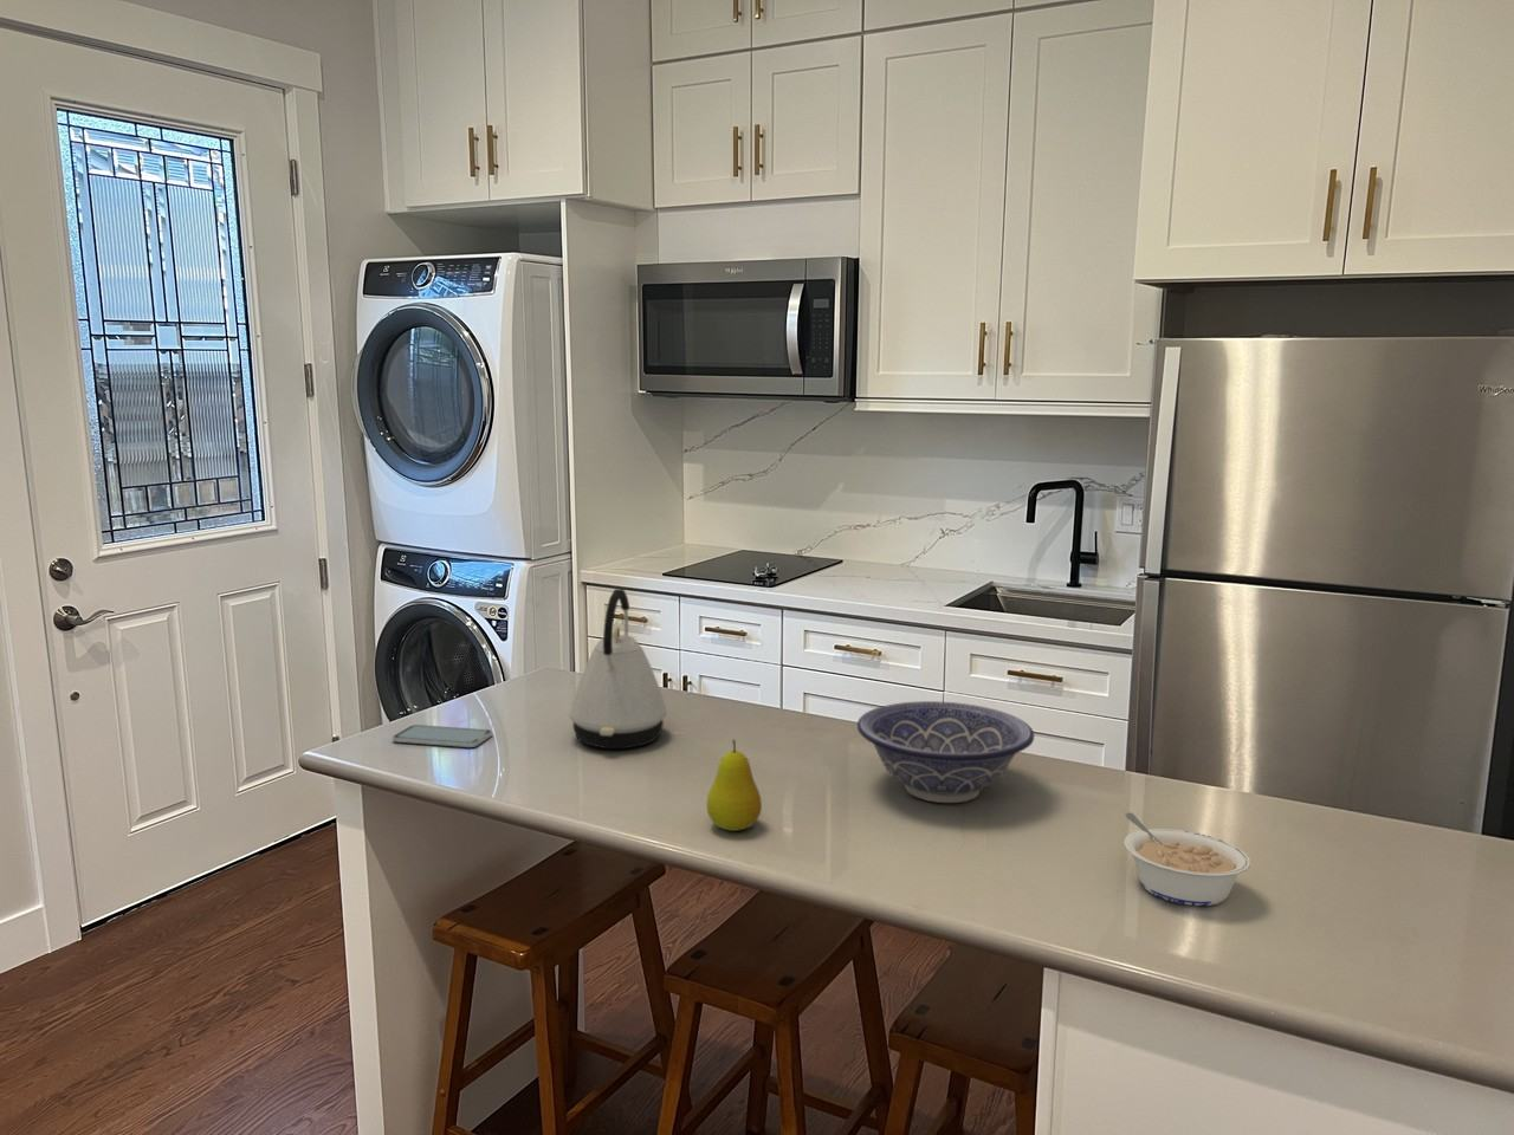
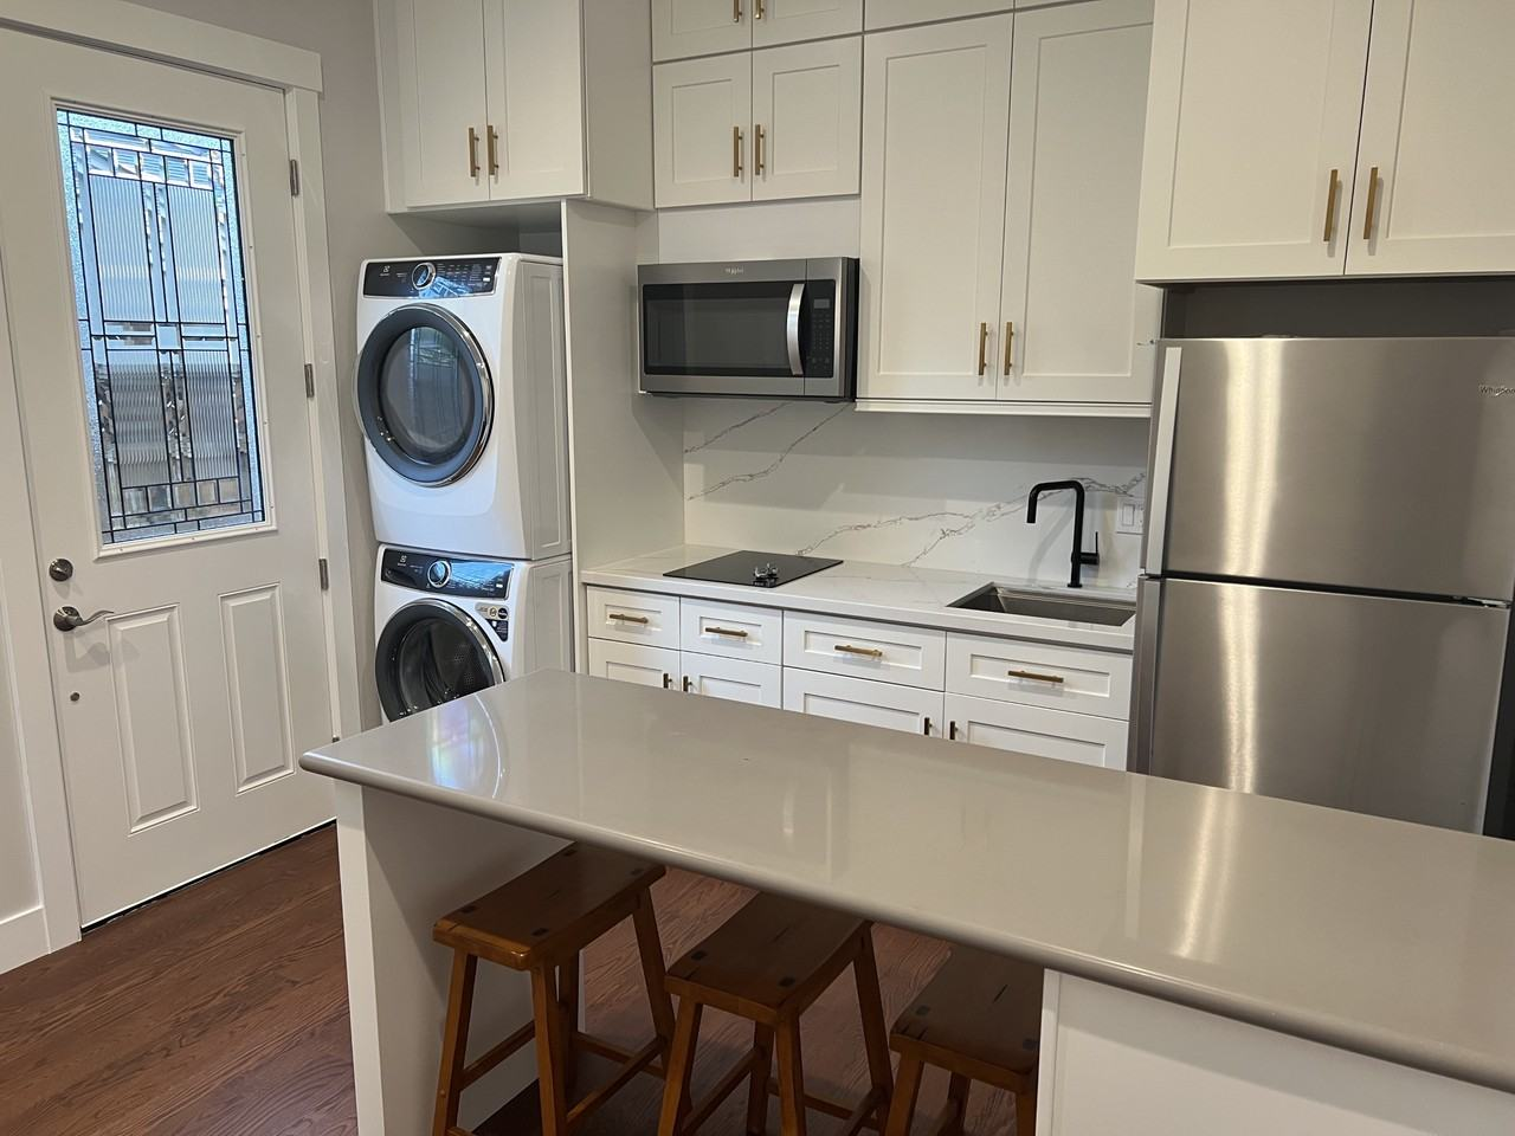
- kettle (618, 663)
- fruit (733, 782)
- legume (1179, 864)
- smartphone (442, 736)
- decorative bowl (943, 758)
